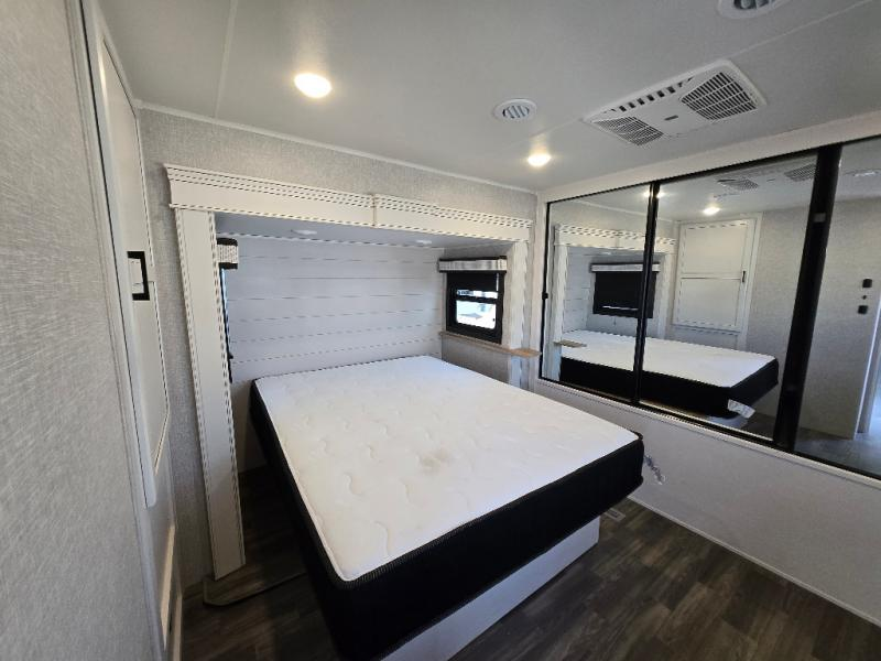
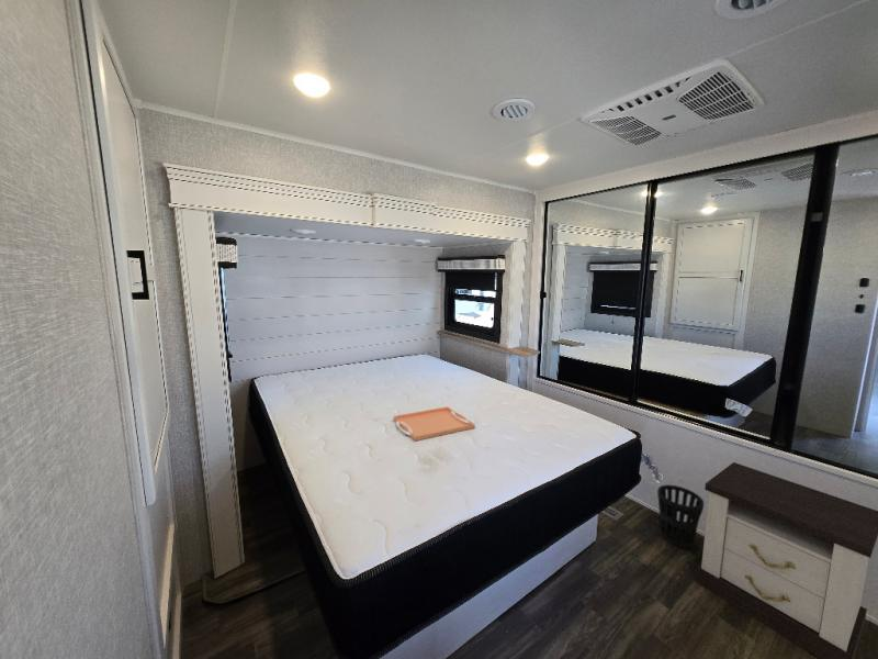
+ wastebasket (676, 516)
+ serving tray (432, 422)
+ nightstand (780, 550)
